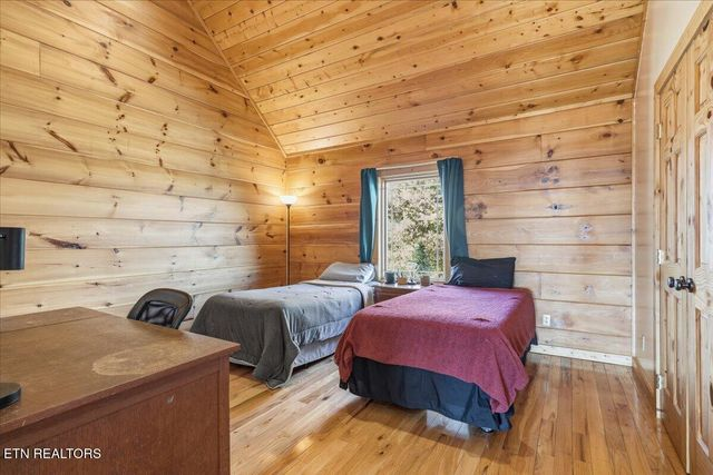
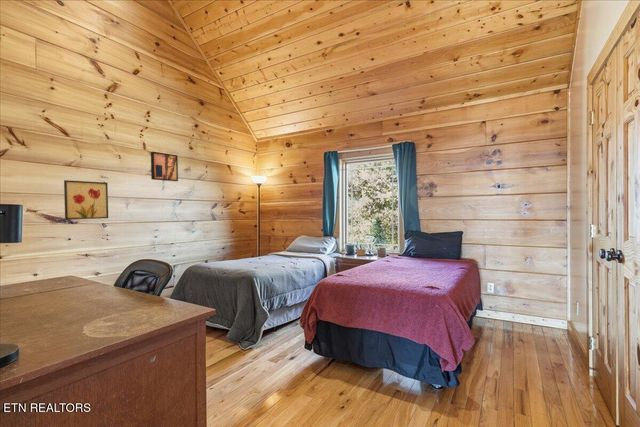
+ wall art (86, 200)
+ wall art (164, 167)
